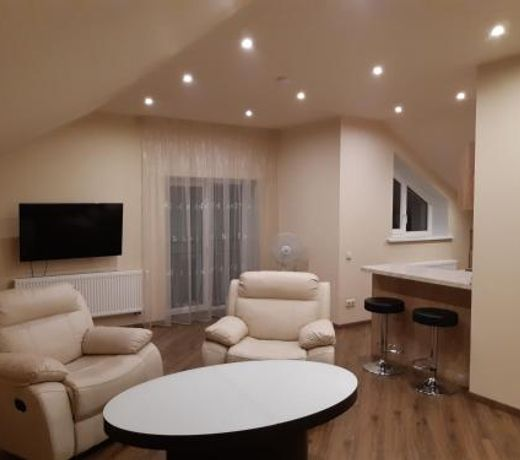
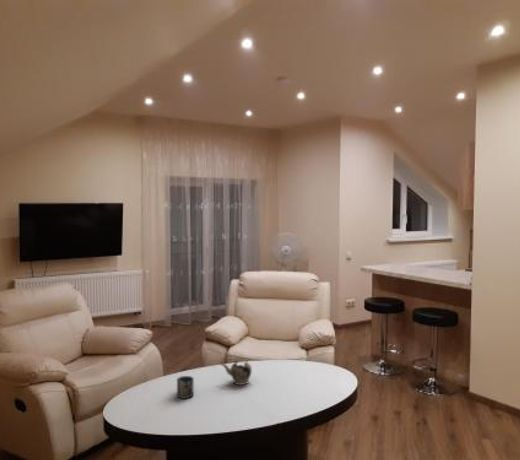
+ teapot (236, 372)
+ cup (184, 386)
